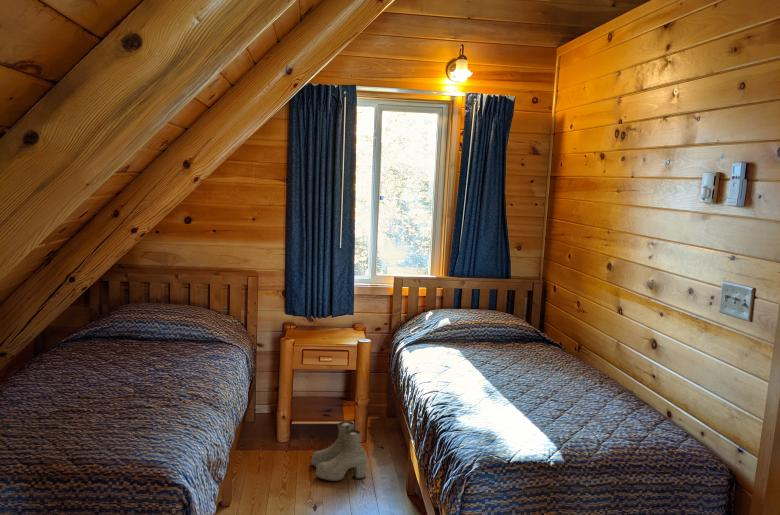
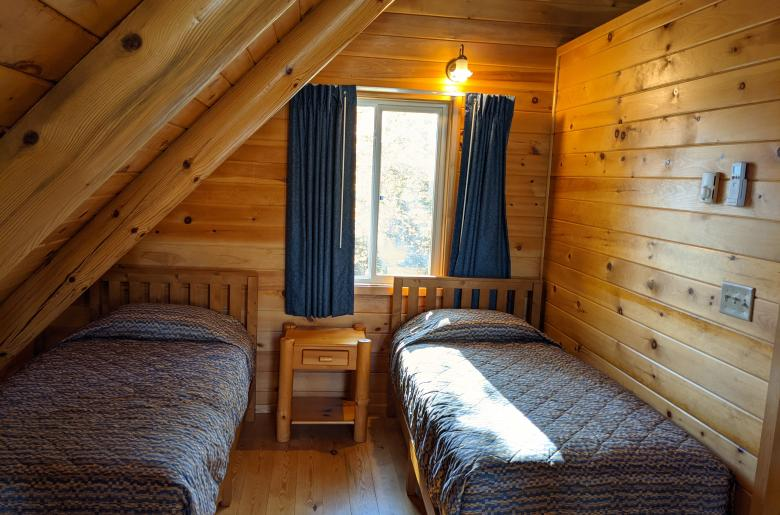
- boots (339, 449)
